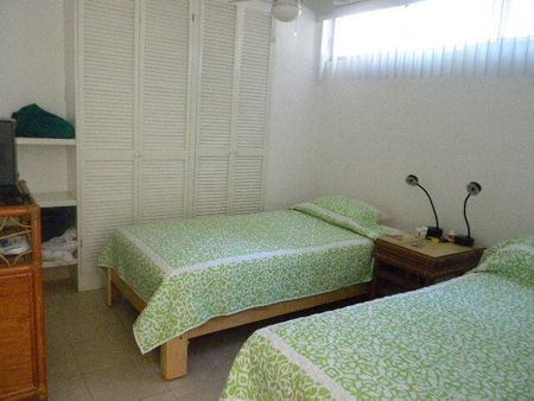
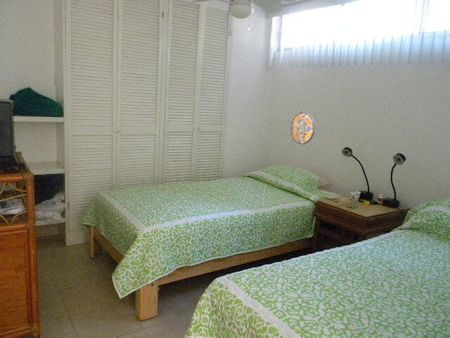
+ manhole cover (302, 128)
